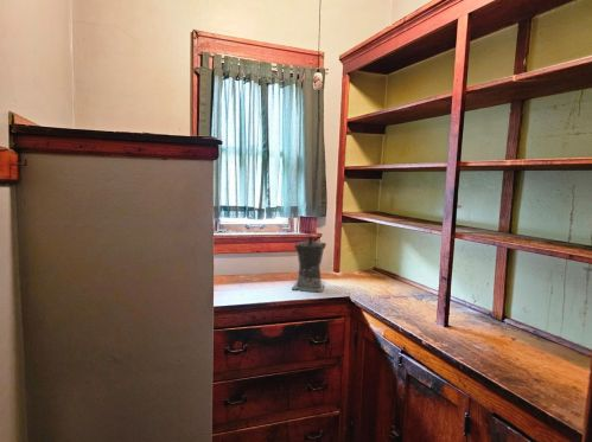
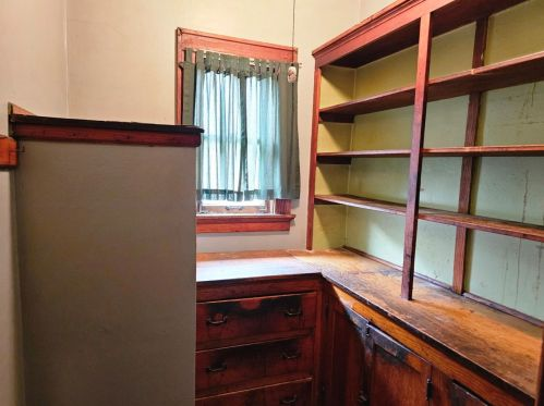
- coffee maker (310, 261)
